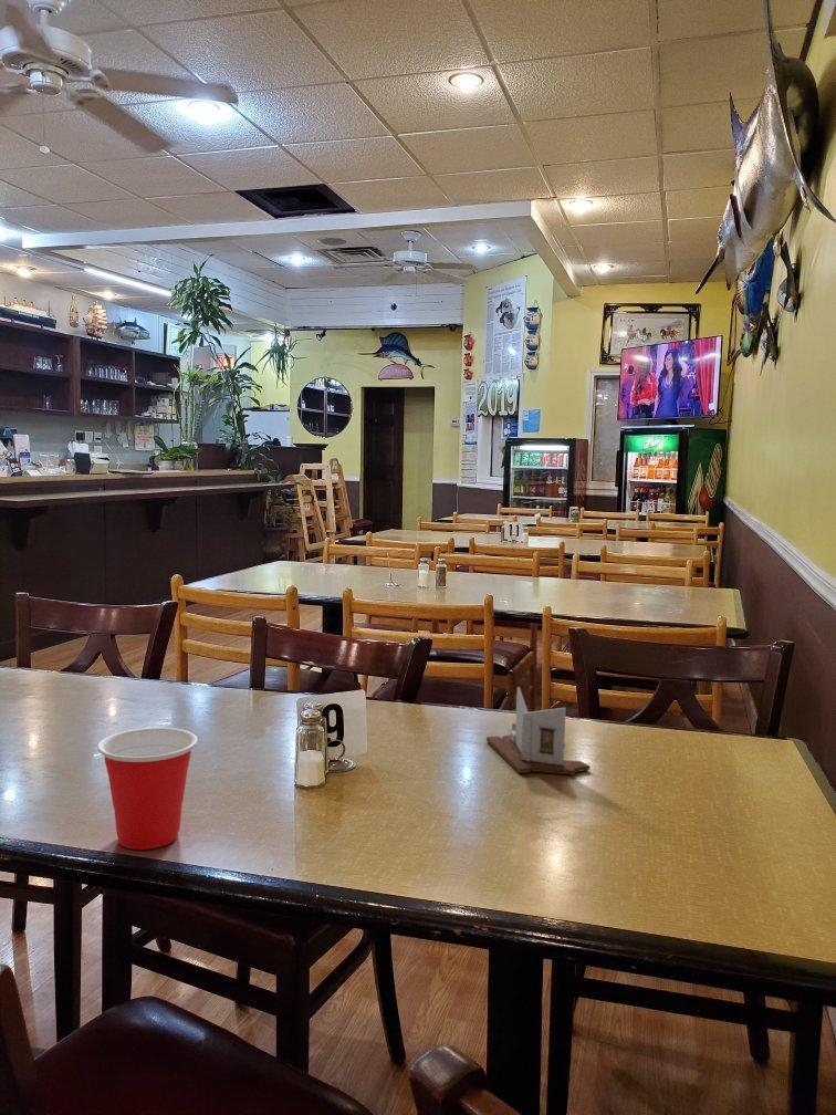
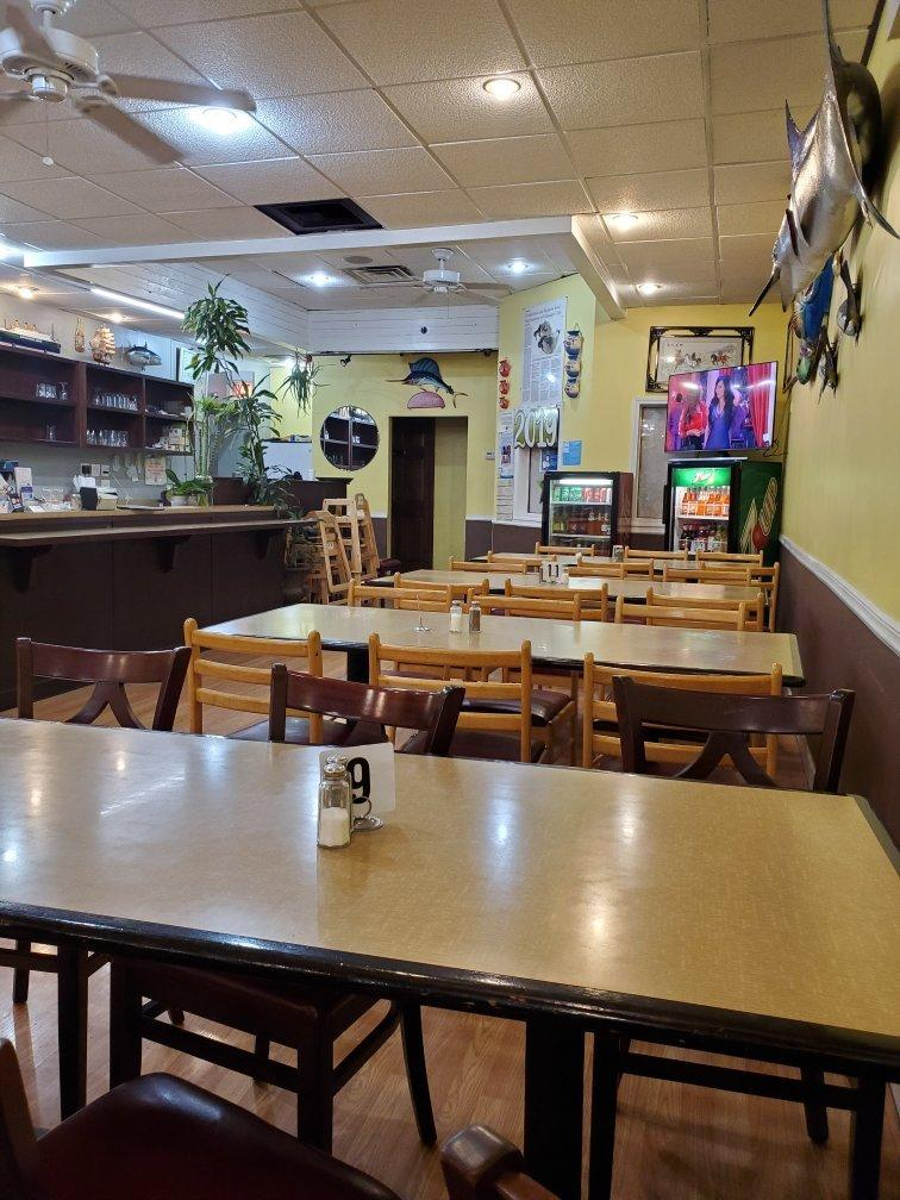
- cup (148, 789)
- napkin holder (539, 720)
